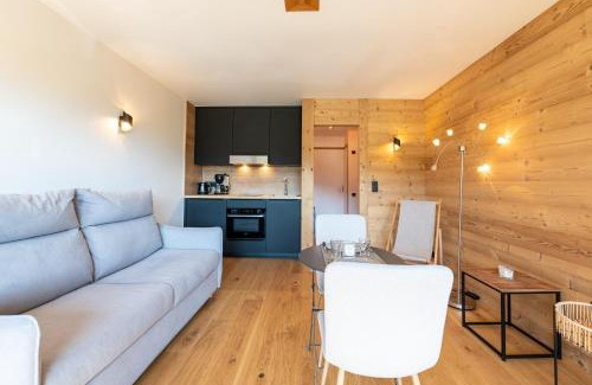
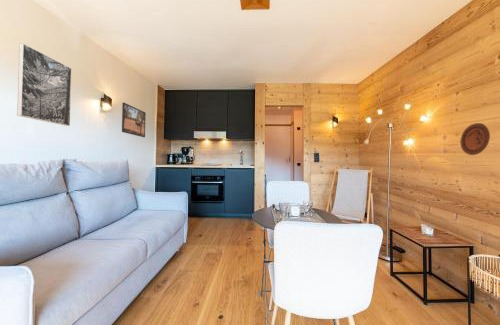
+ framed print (134, 121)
+ decorative plate (474, 139)
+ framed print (47, 89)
